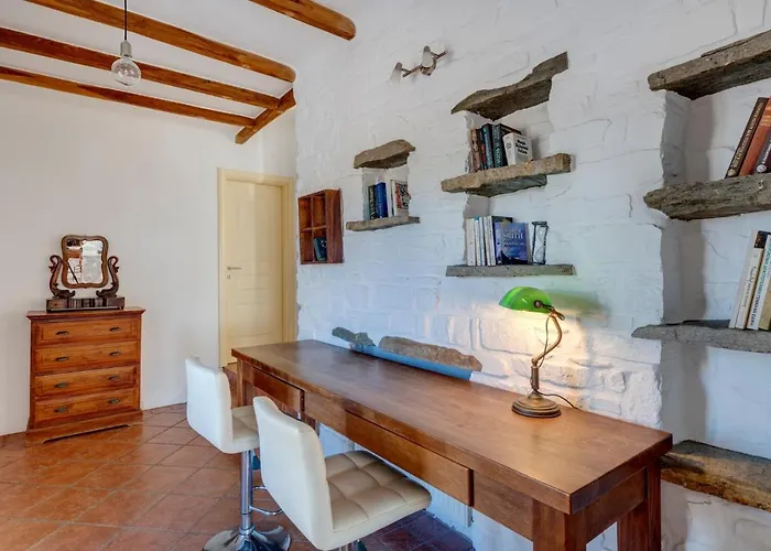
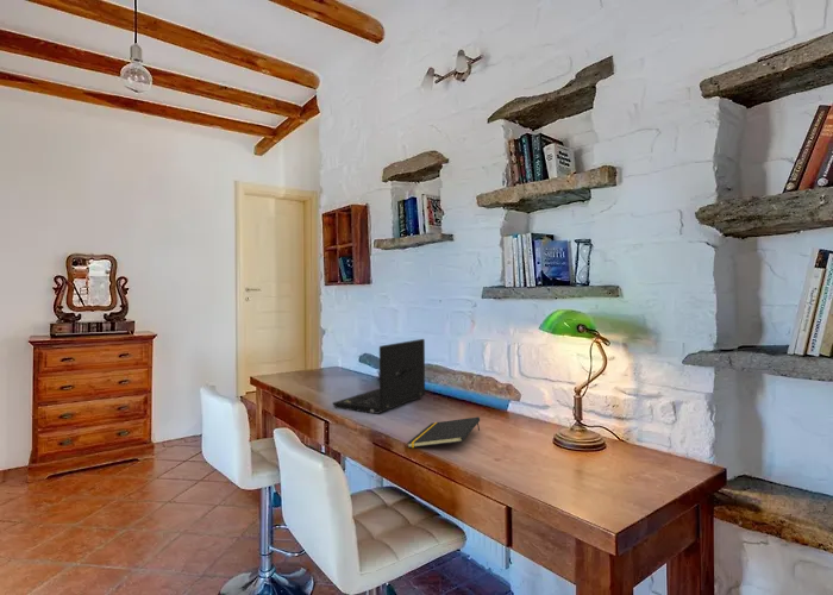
+ notepad (445, 431)
+ laptop (381, 371)
